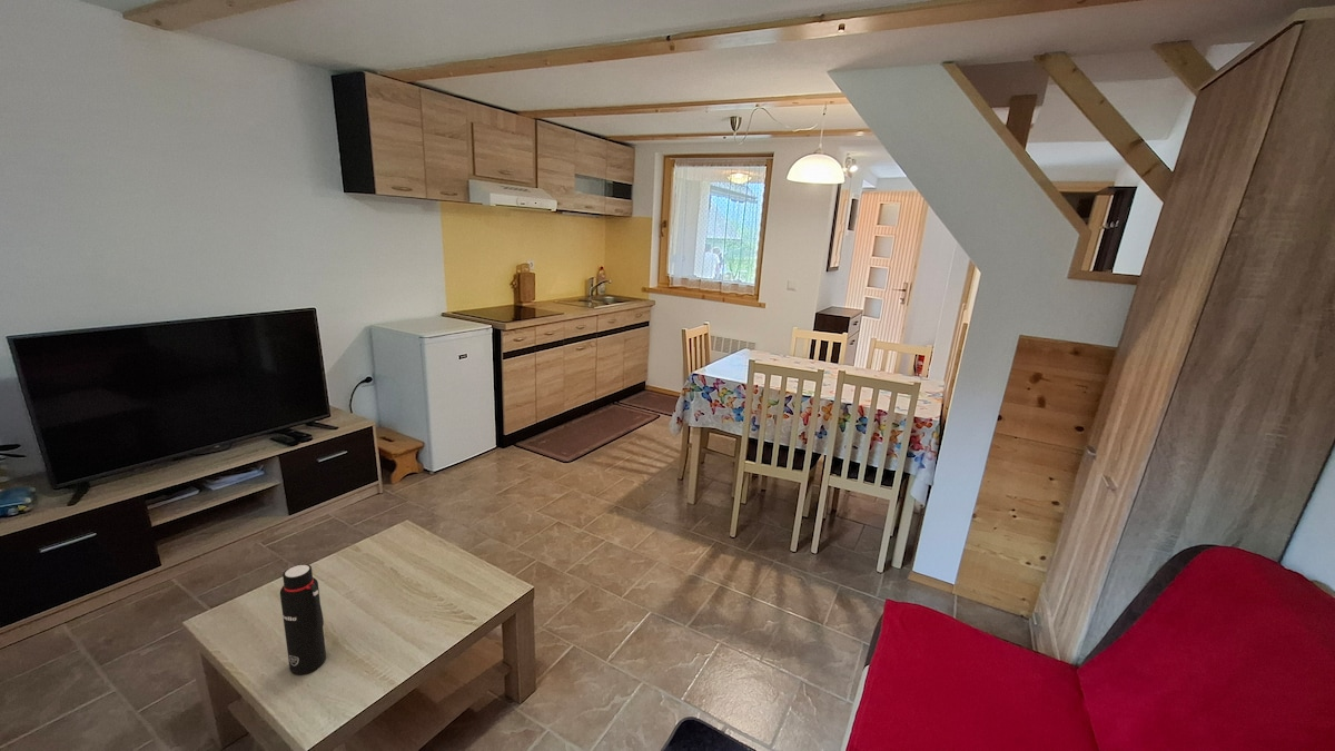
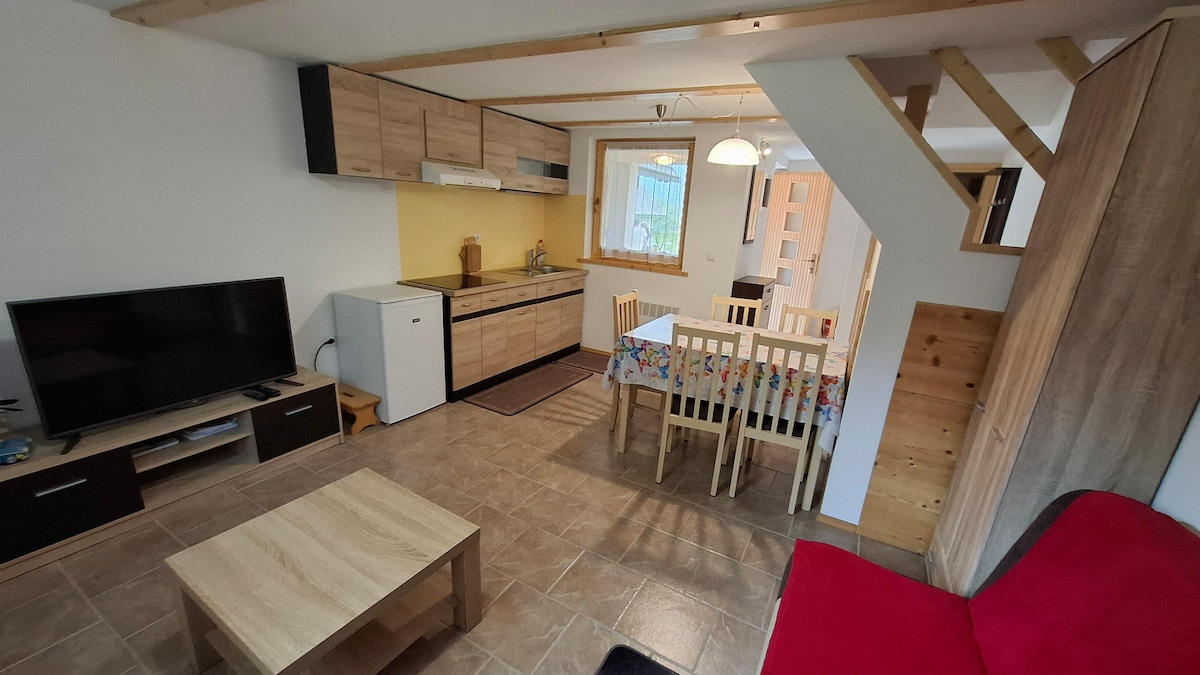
- water bottle (305, 619)
